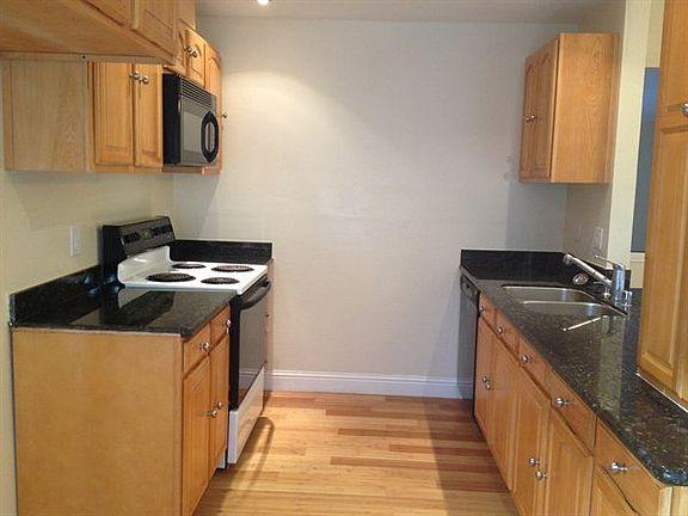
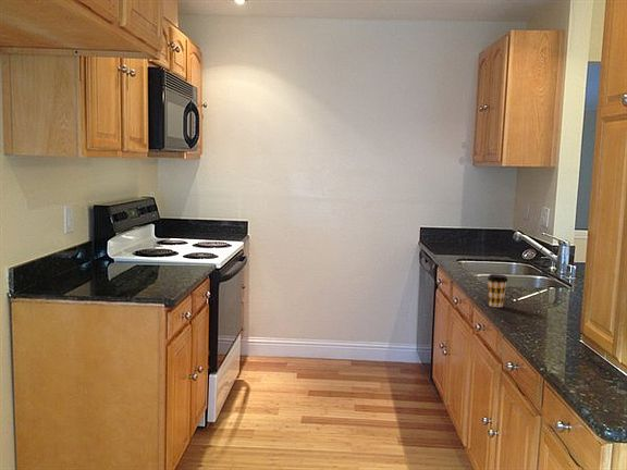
+ coffee cup (496, 290)
